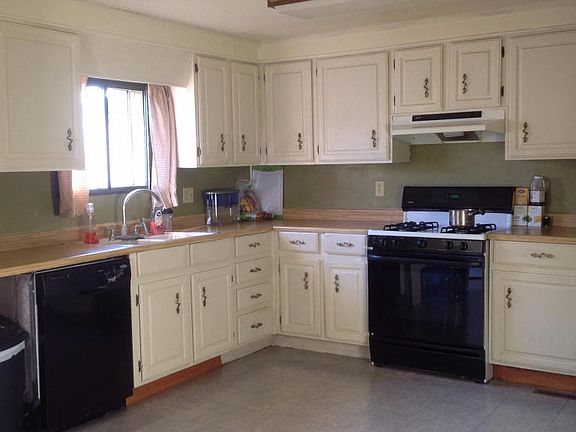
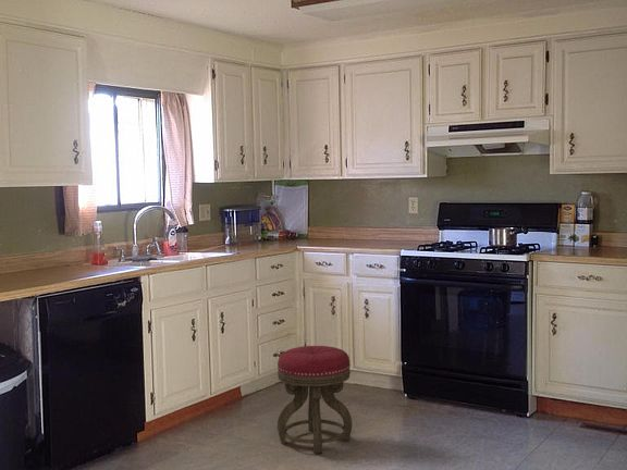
+ stool (314, 395)
